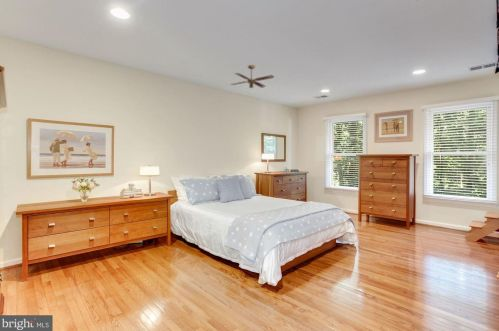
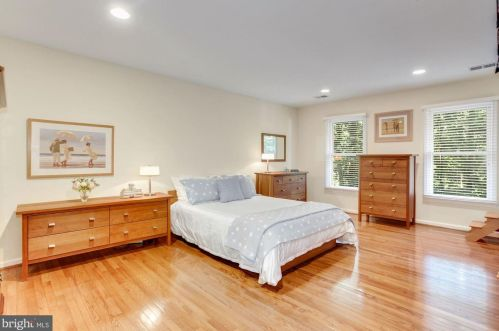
- ceiling fan (251, 77)
